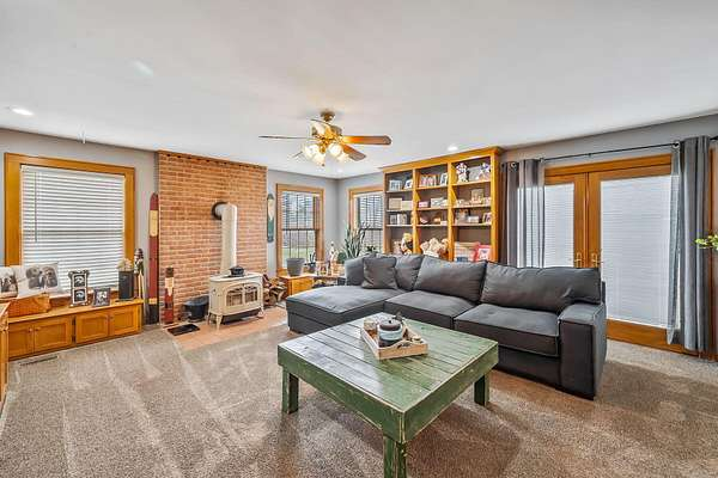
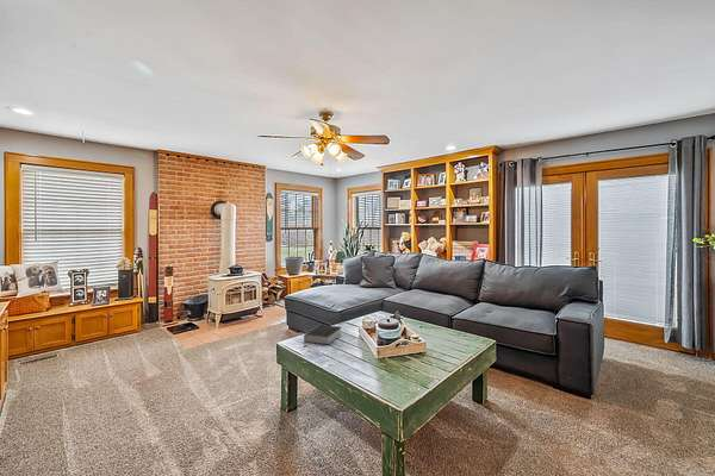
+ book (322, 334)
